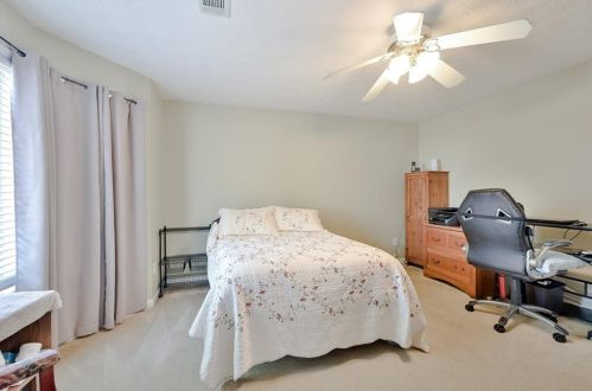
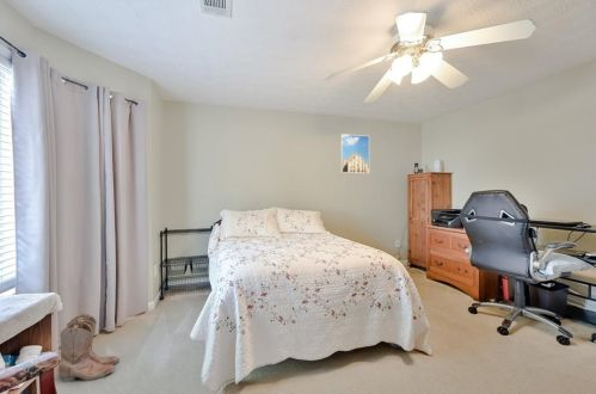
+ boots (91, 343)
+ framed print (355, 154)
